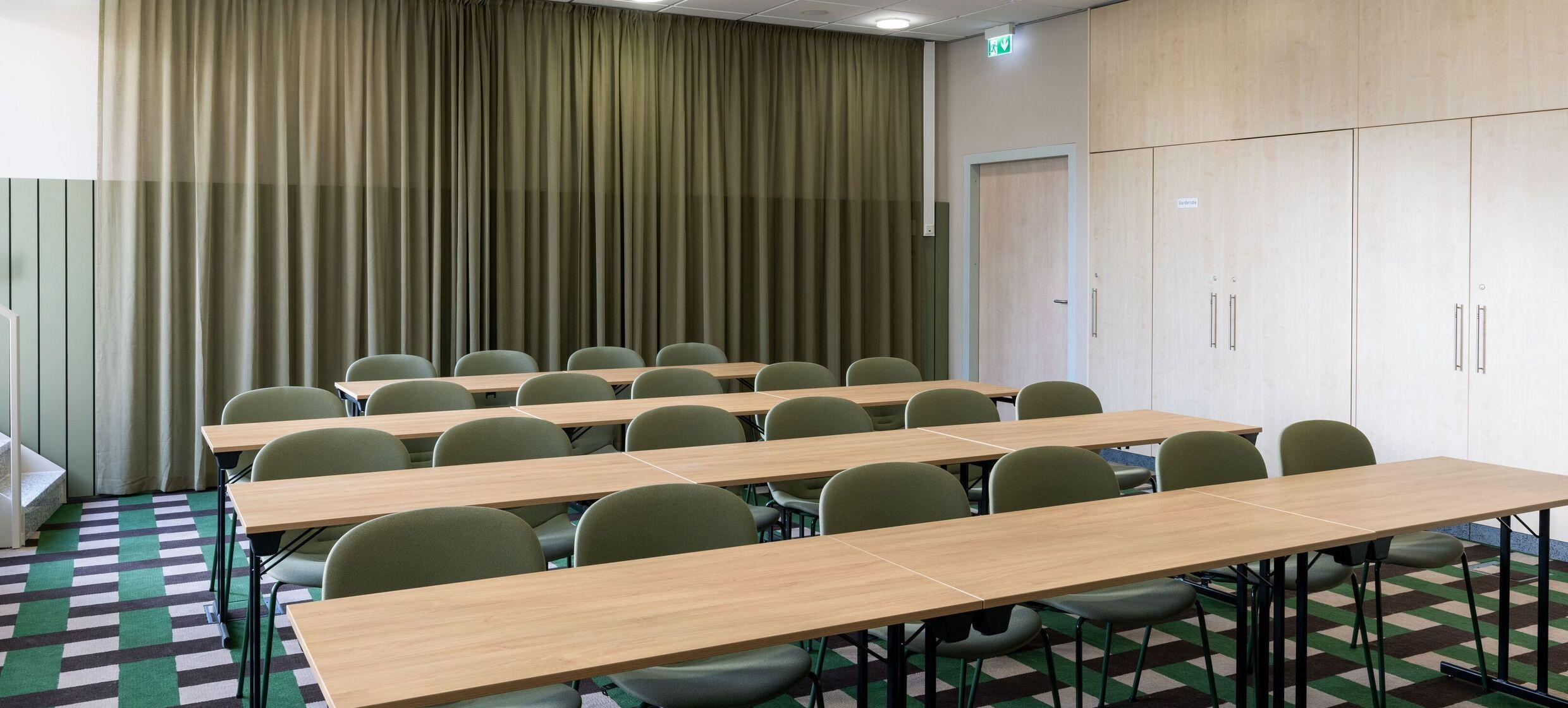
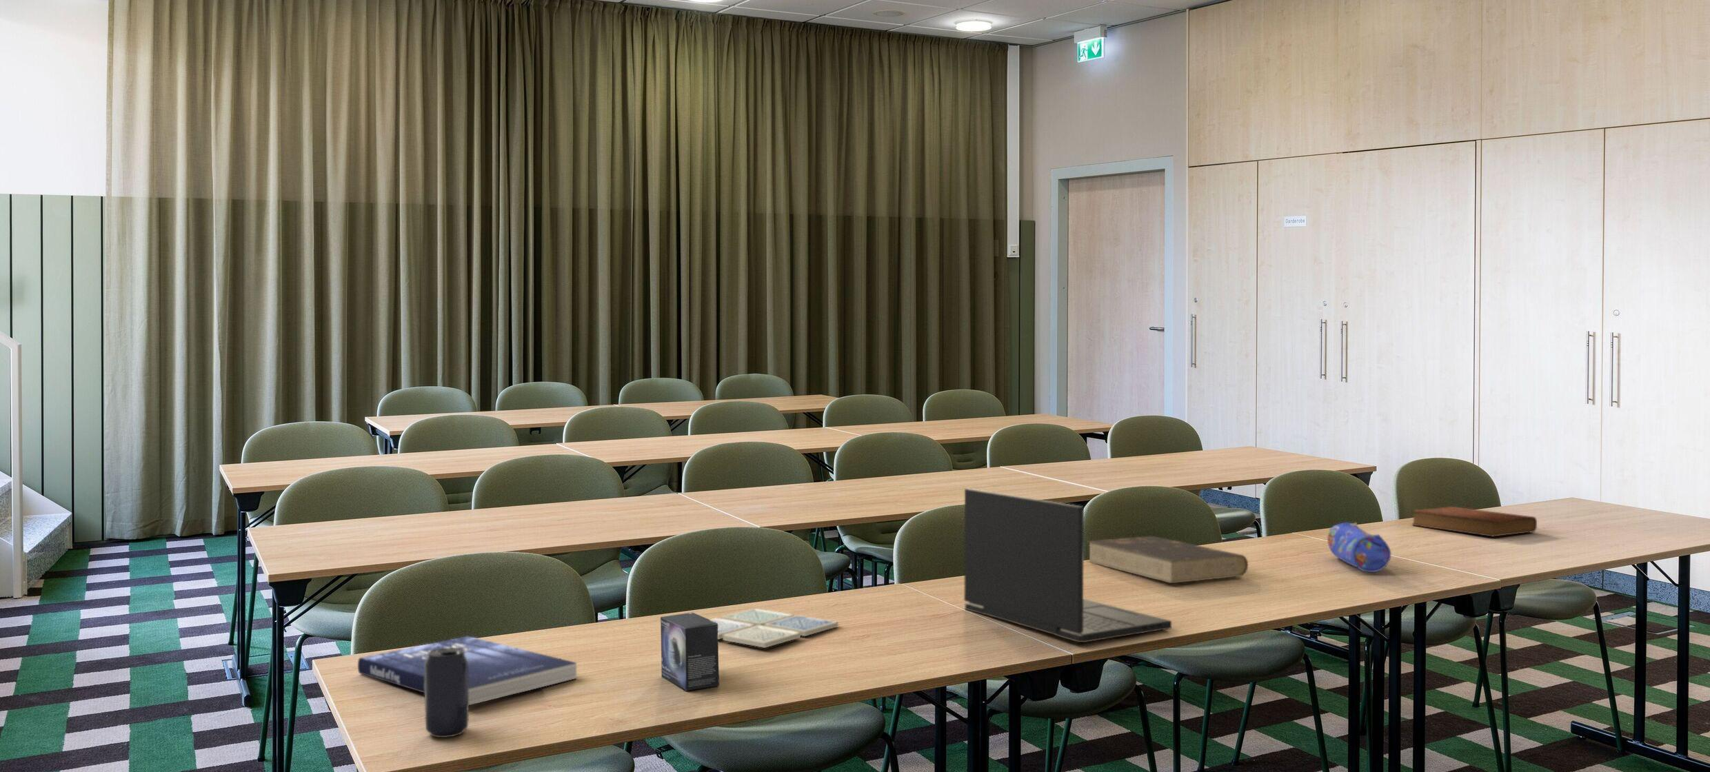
+ drink coaster (759, 627)
+ bible (1473, 520)
+ book (1165, 557)
+ beverage can (446, 692)
+ book (468, 668)
+ small box (689, 650)
+ laptop (1064, 556)
+ pencil case (1357, 546)
